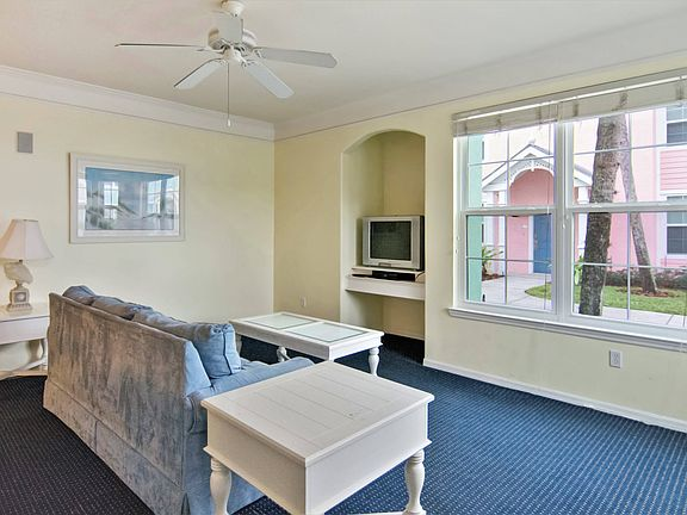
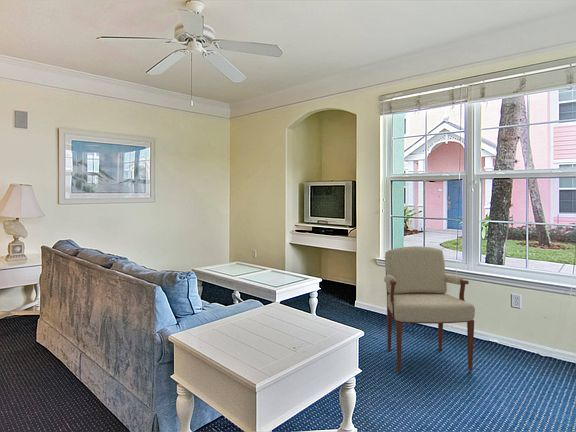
+ armchair (423, 304)
